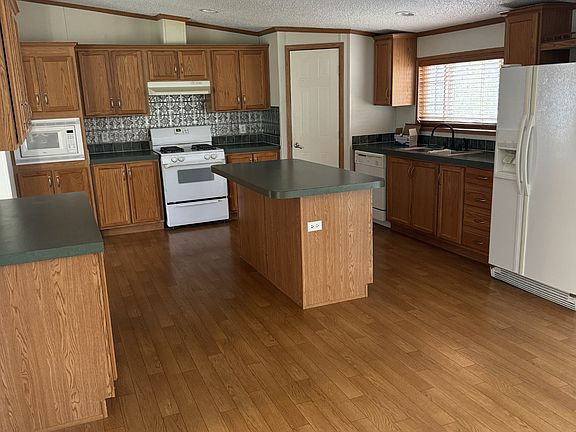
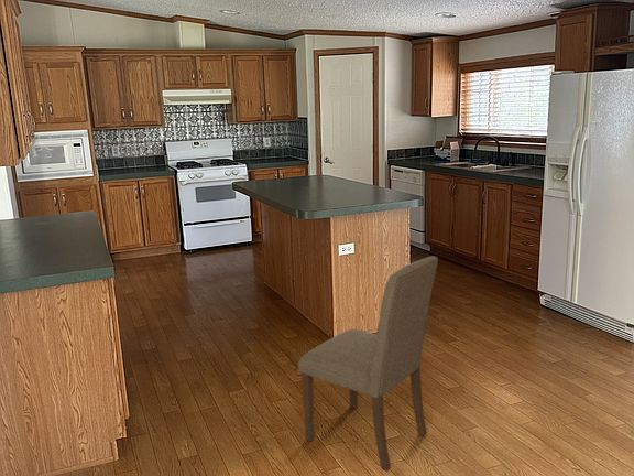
+ dining chair (369, 349)
